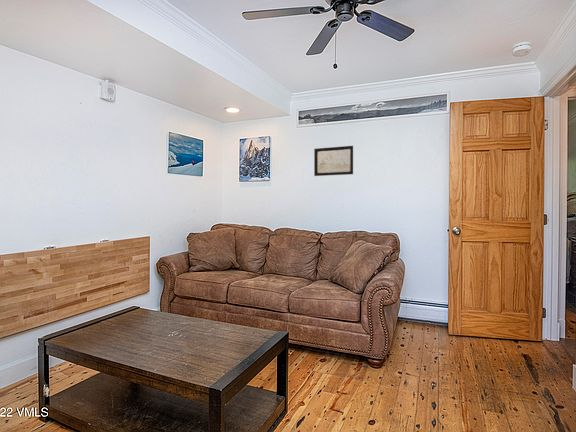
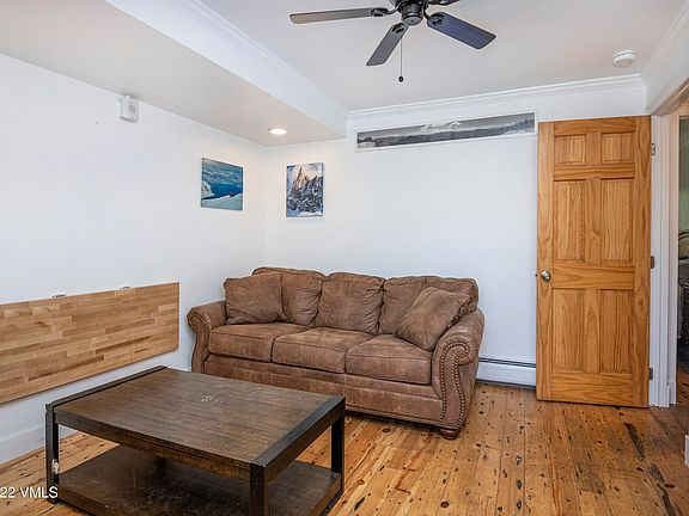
- wall art (333, 161)
